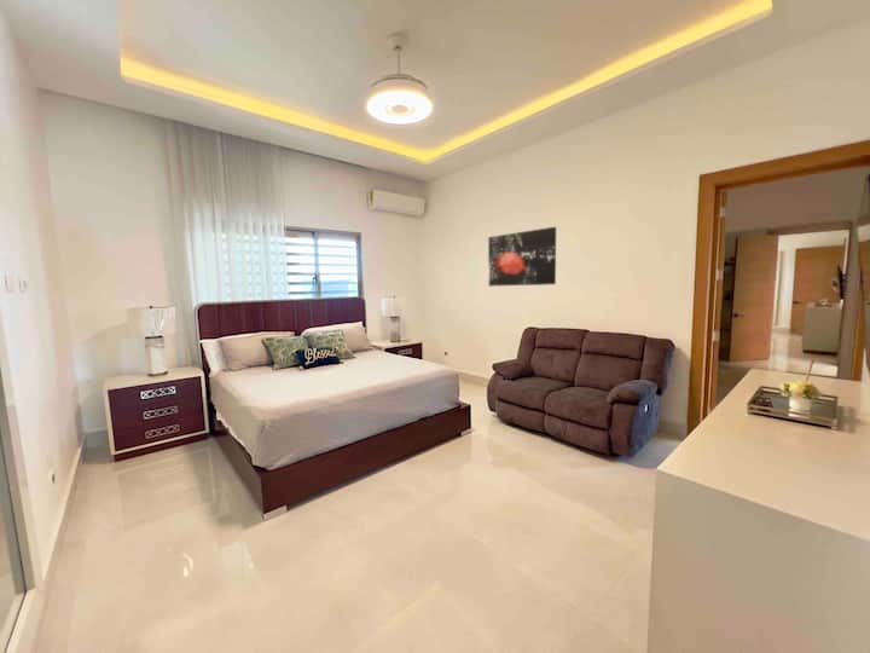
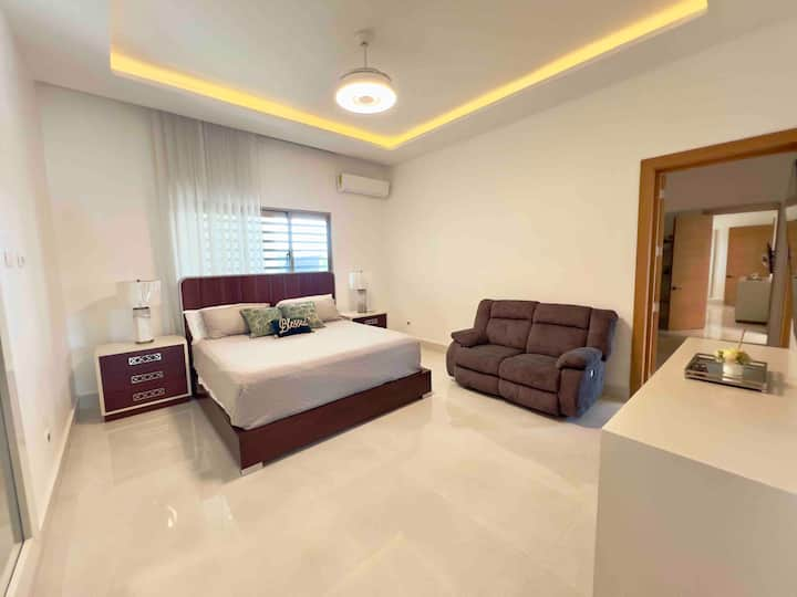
- wall art (520, 259)
